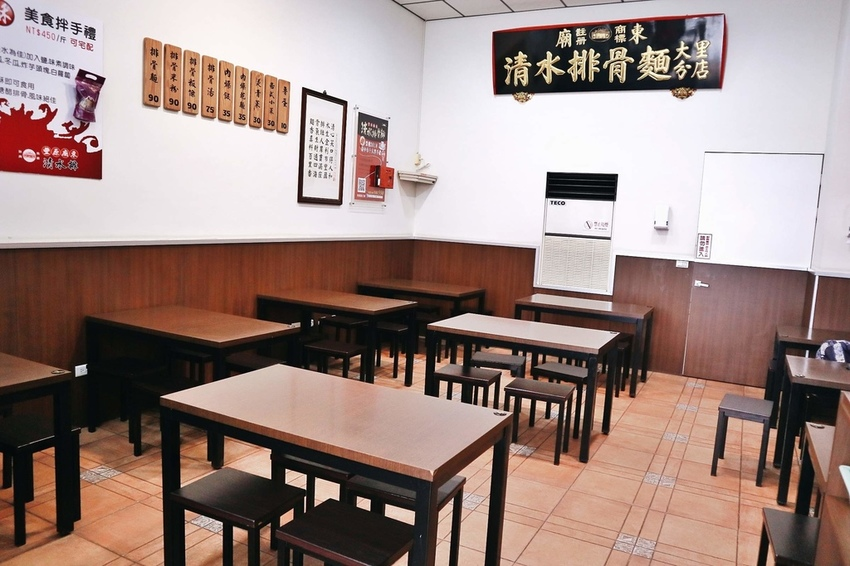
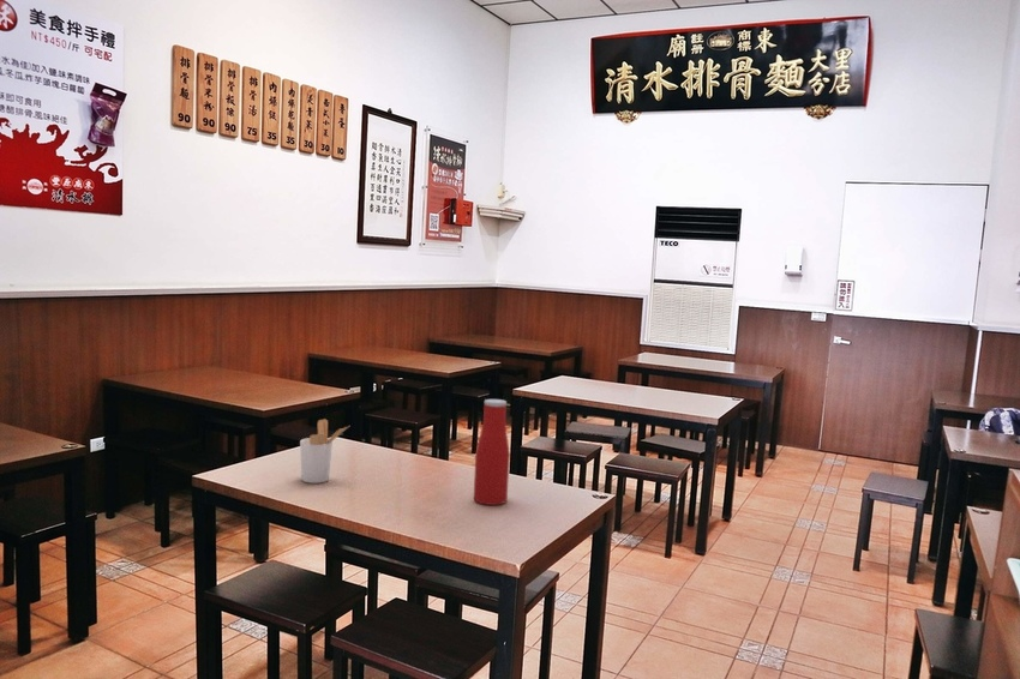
+ bottle (492, 450)
+ utensil holder (324, 451)
